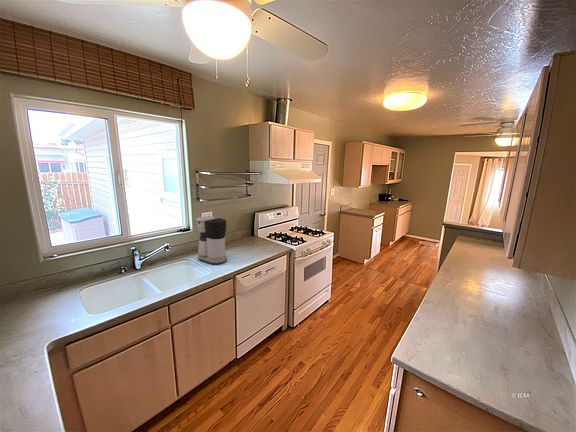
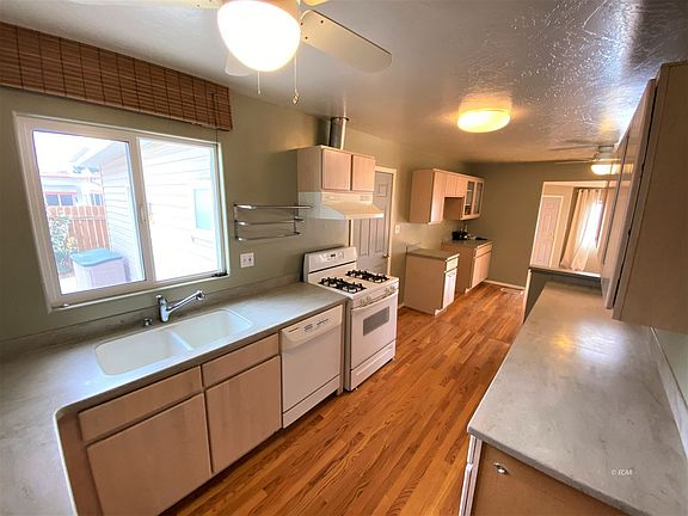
- coffee maker (213, 238)
